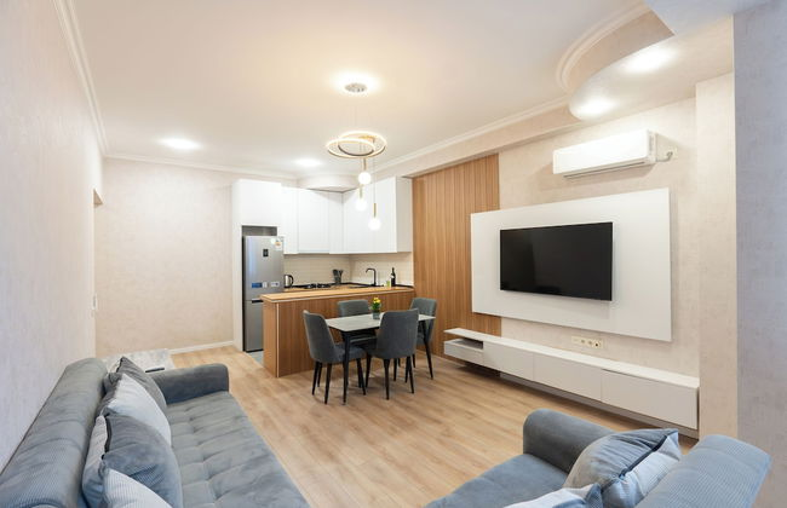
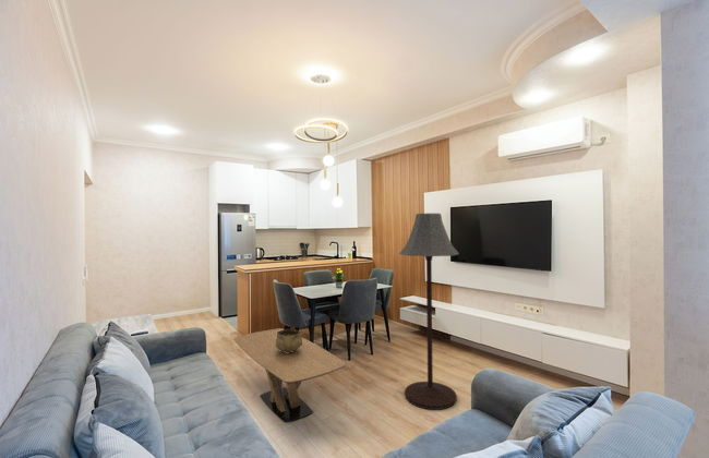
+ floor lamp (429, 304)
+ coffee table (284, 375)
+ decorative bowl (288, 340)
